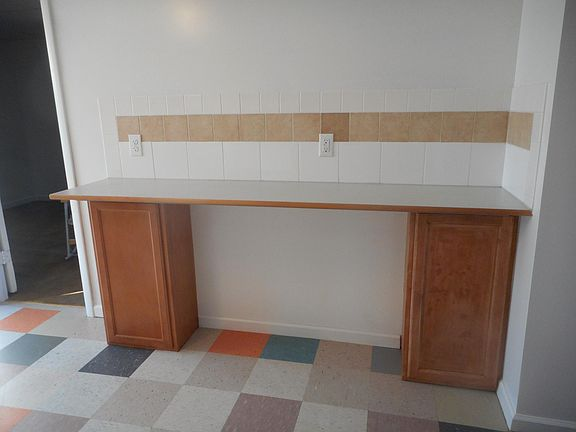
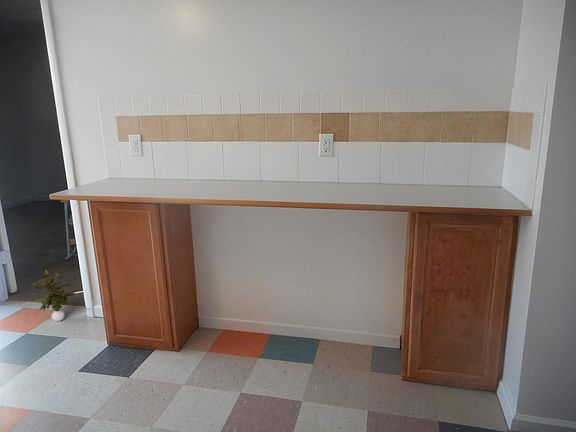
+ potted plant (51, 296)
